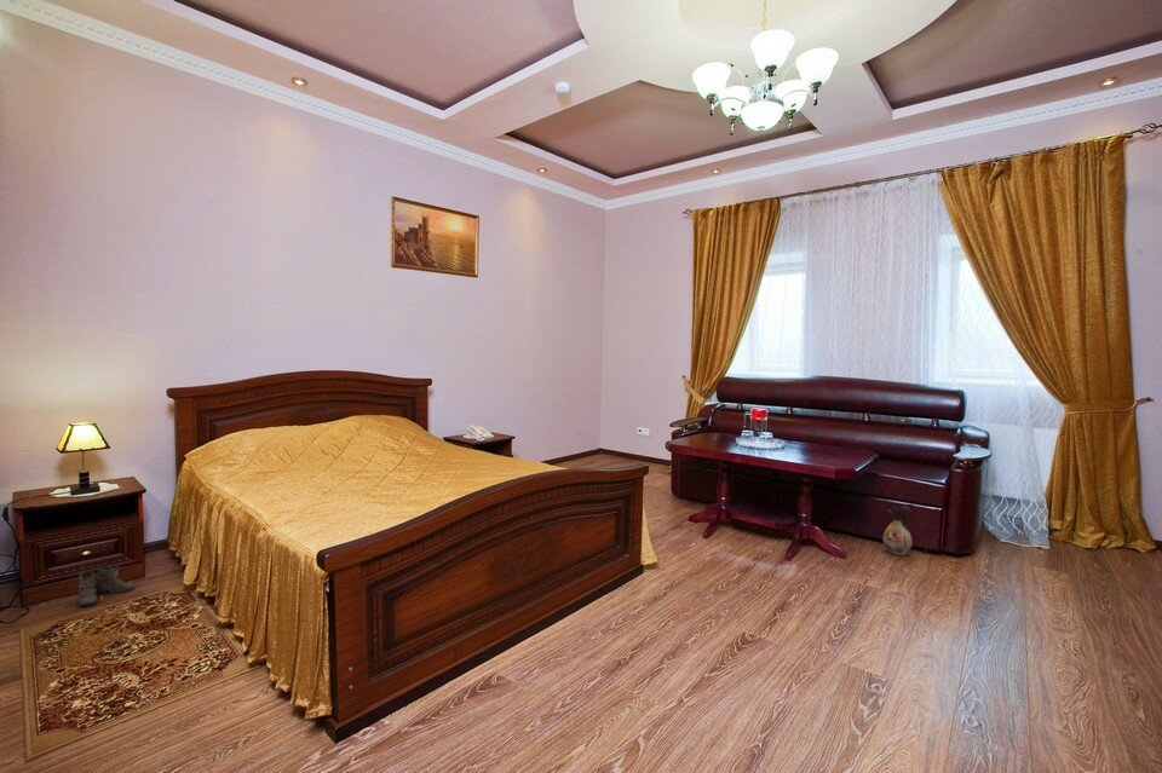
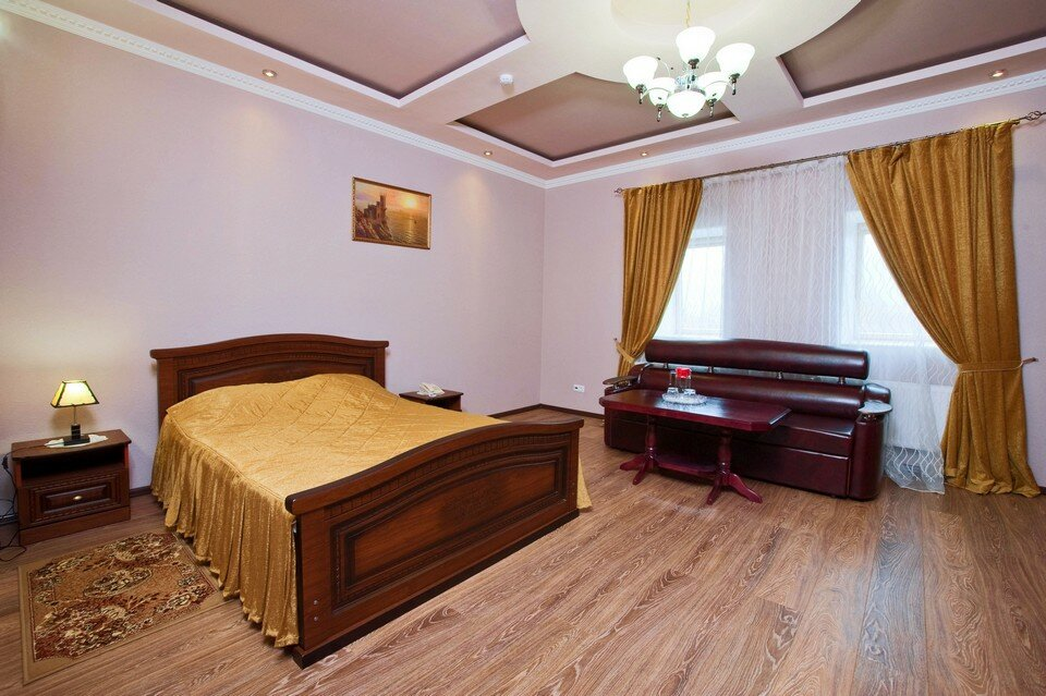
- boots (99, 583)
- ceramic jug (899, 529)
